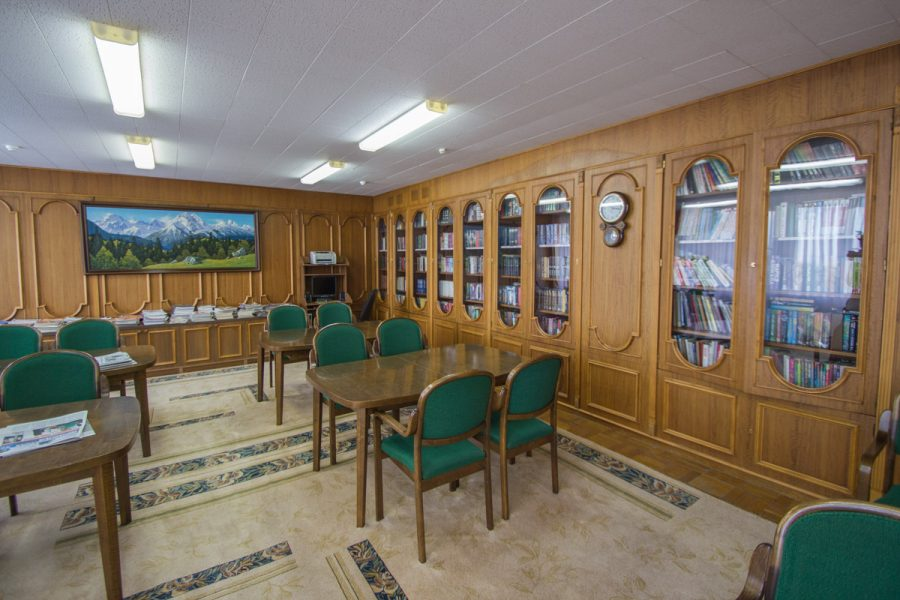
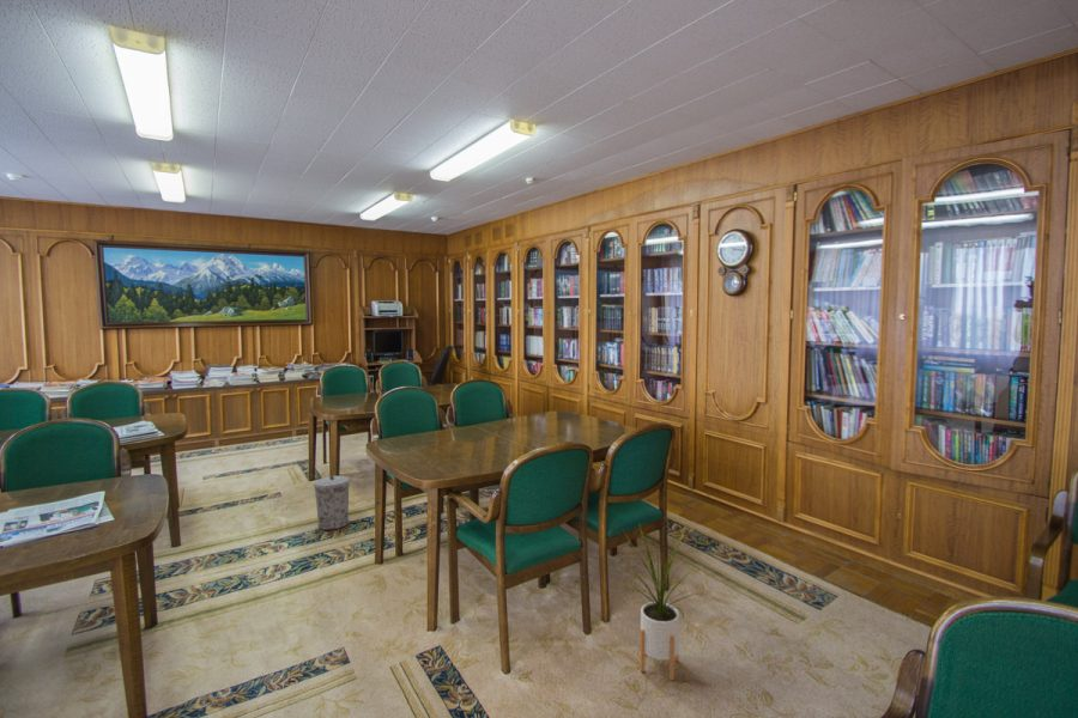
+ trash can (332, 500)
+ house plant (660, 594)
